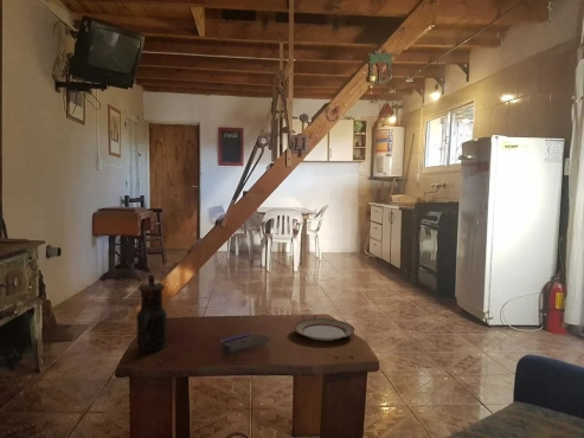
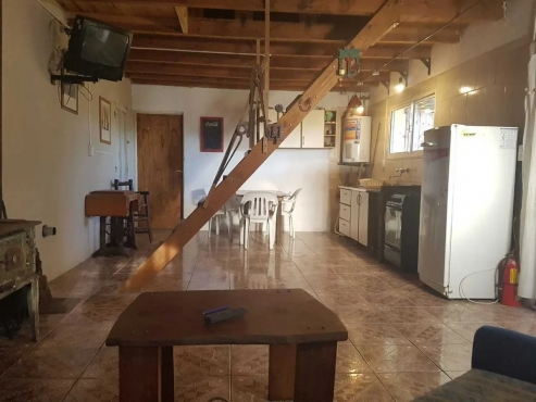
- teapot (152, 310)
- plate (323, 330)
